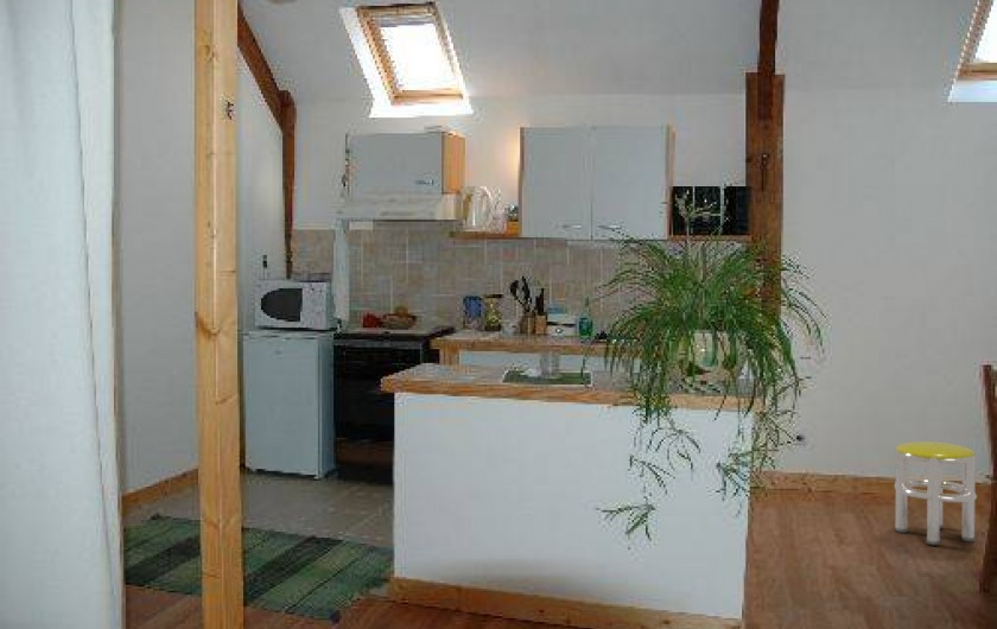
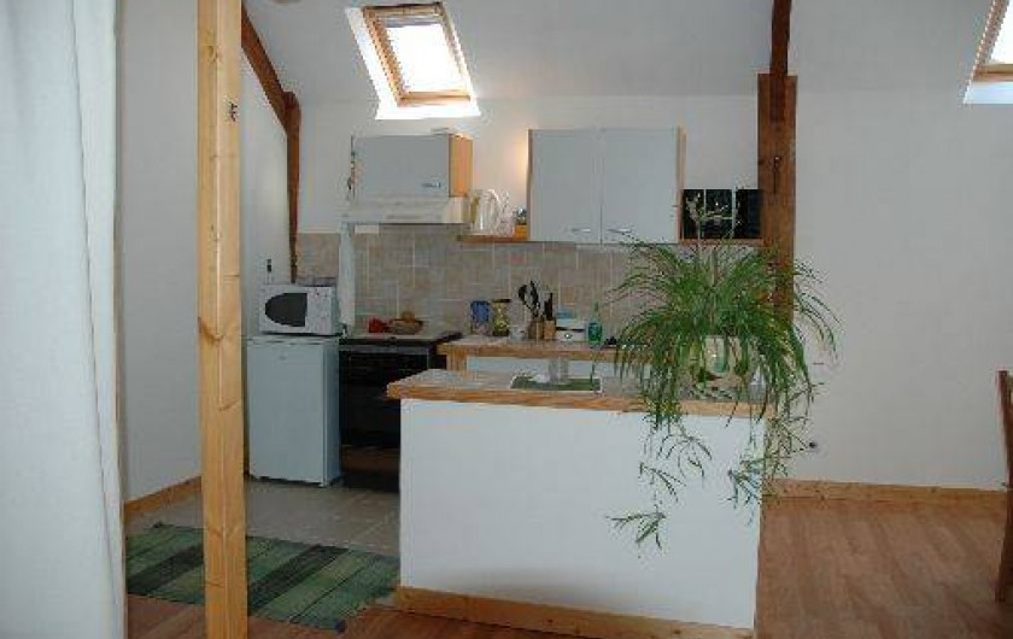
- stool (934, 490)
